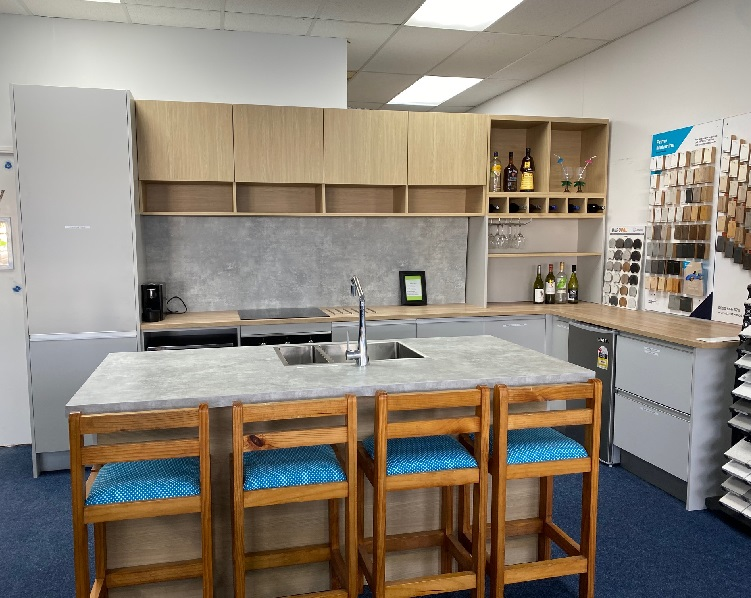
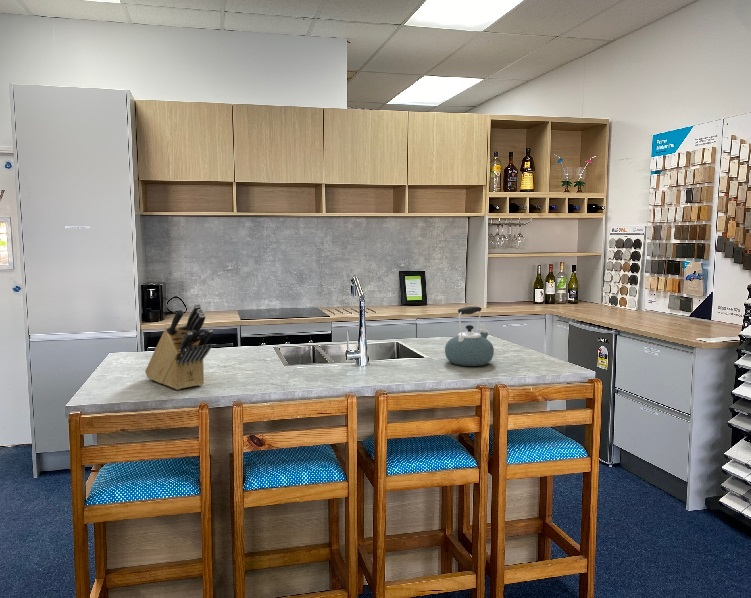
+ knife block (178, 343)
+ kettle (472, 334)
